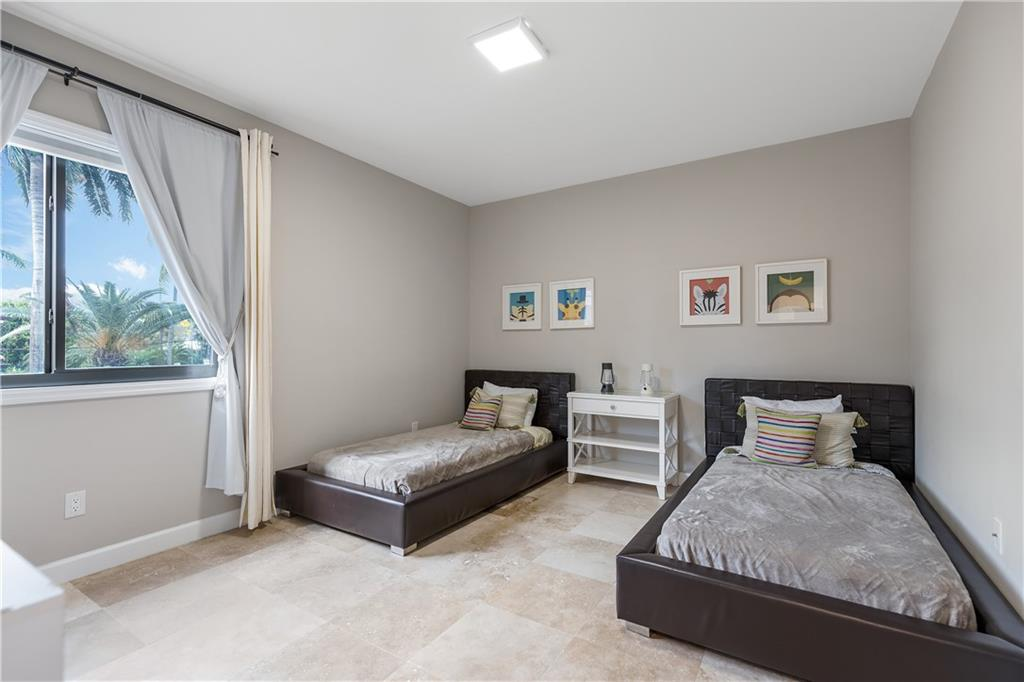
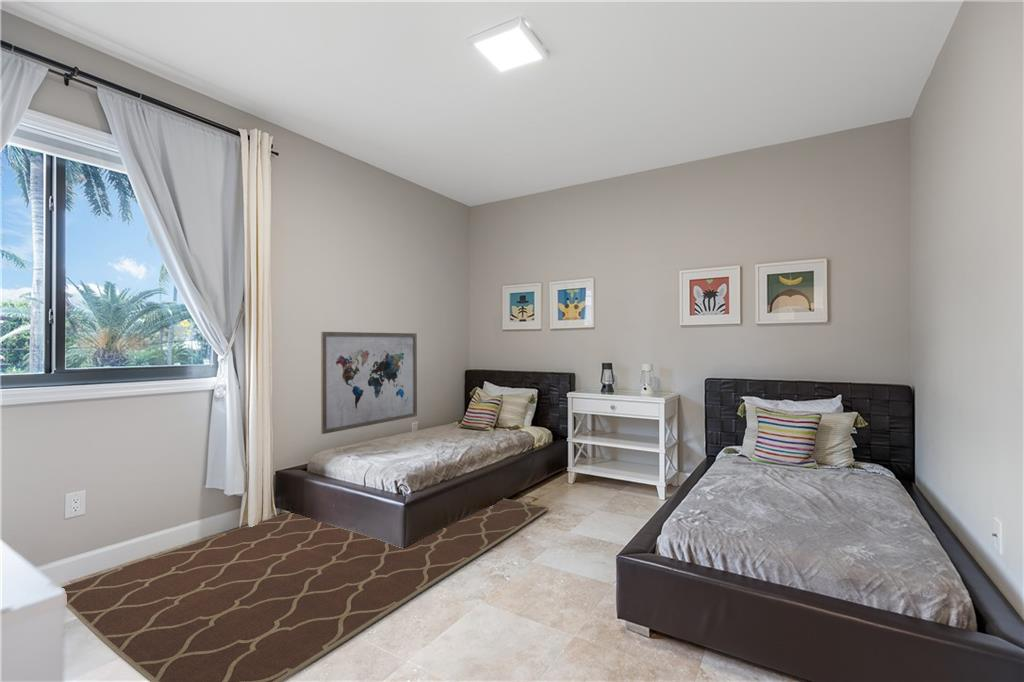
+ wall art (374, 378)
+ rug (347, 542)
